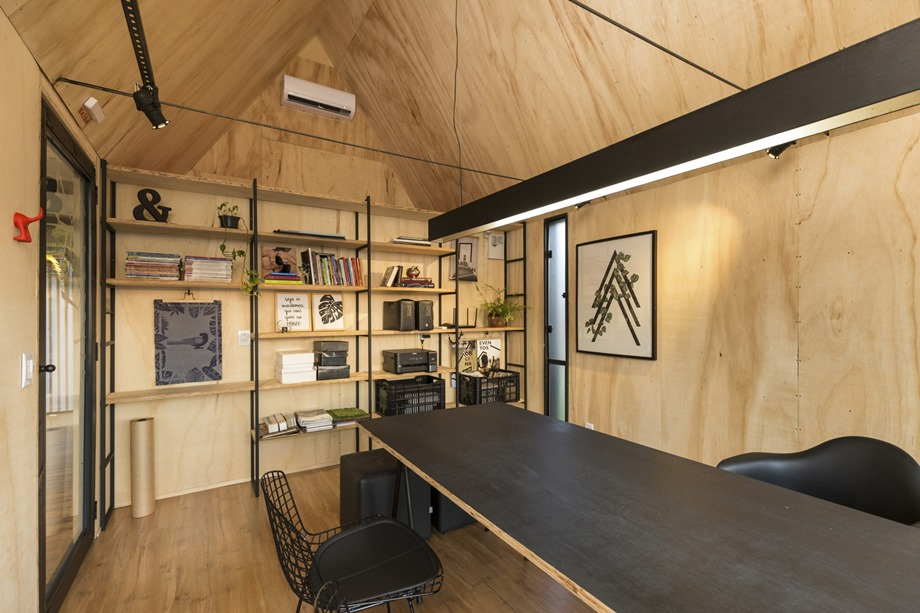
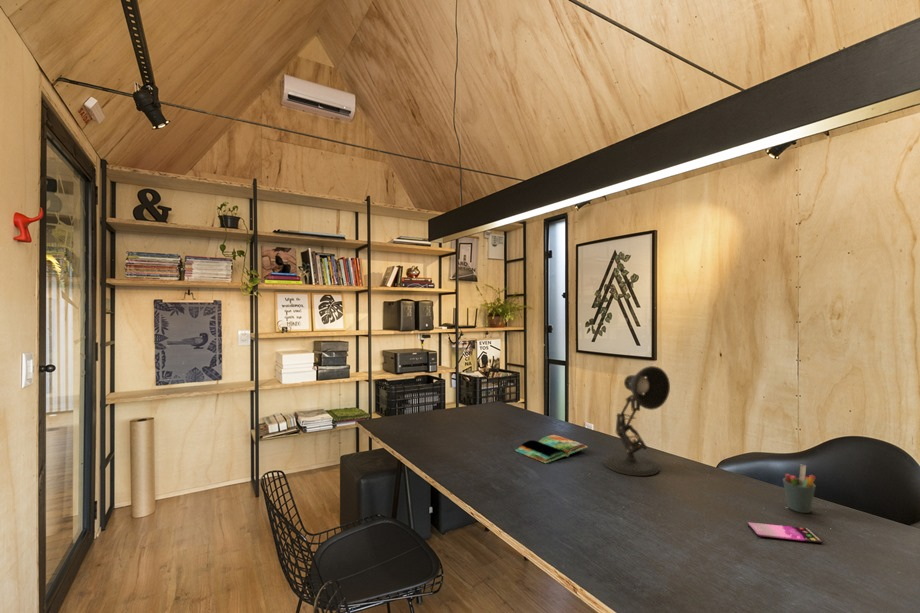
+ smartphone (783, 532)
+ book (551, 447)
+ pen holder (799, 488)
+ desk lamp (632, 414)
